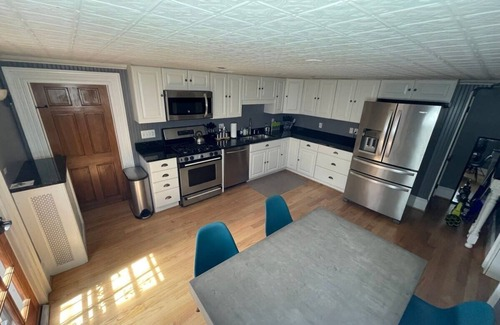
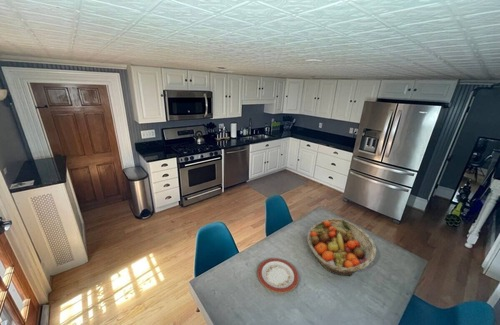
+ fruit basket (337, 245)
+ plate (277, 275)
